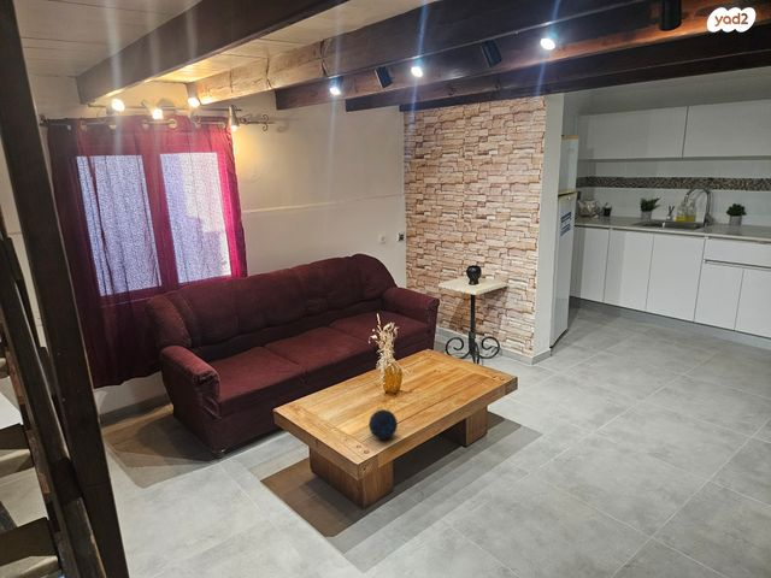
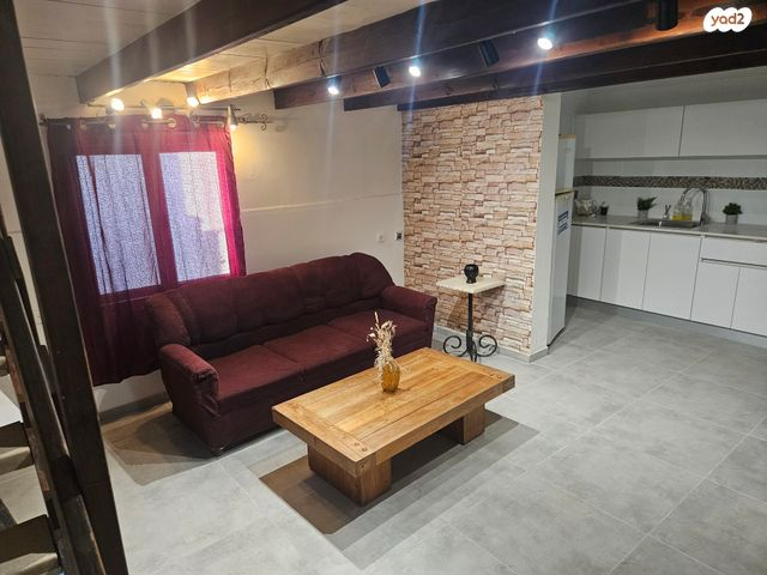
- decorative orb (383, 424)
